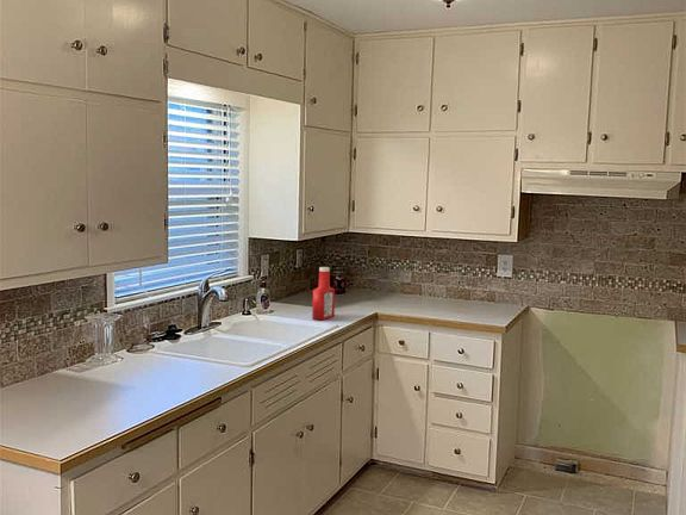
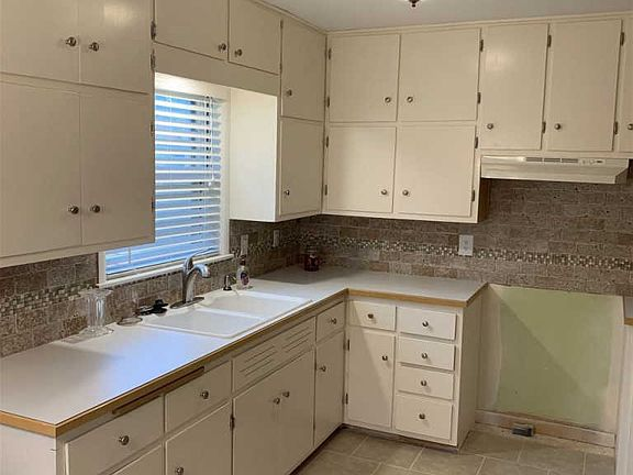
- soap bottle (323, 292)
